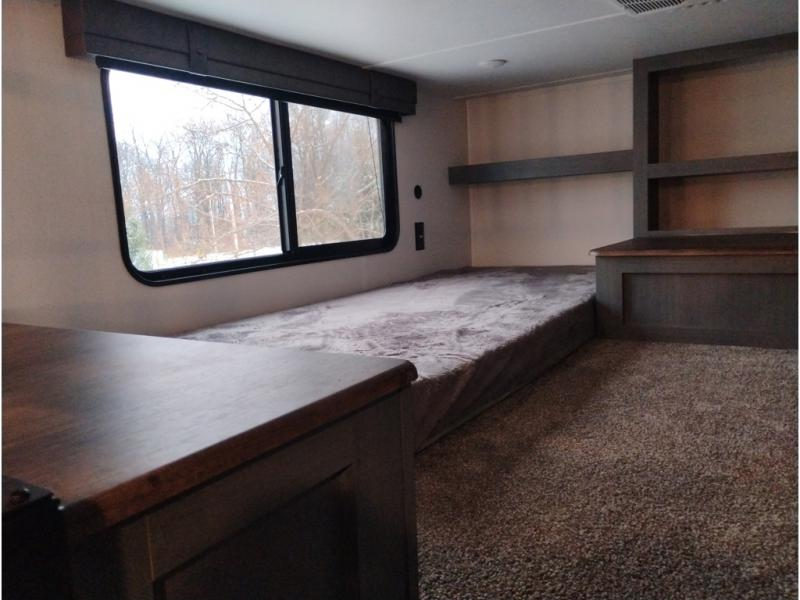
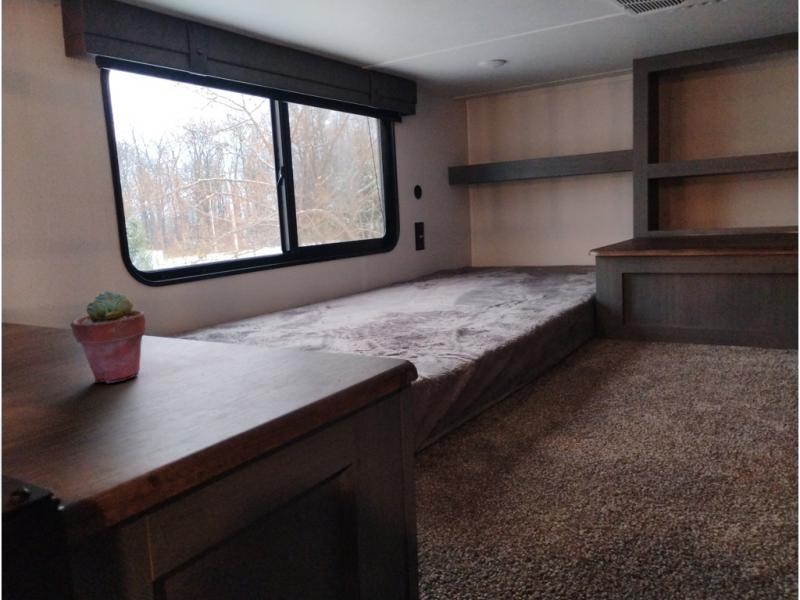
+ potted succulent (111, 334)
